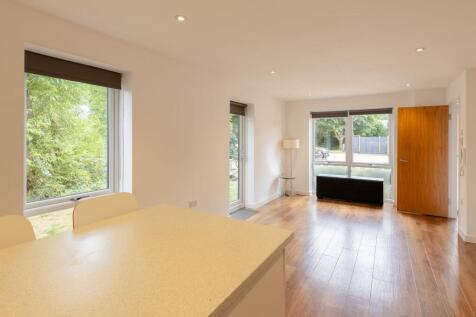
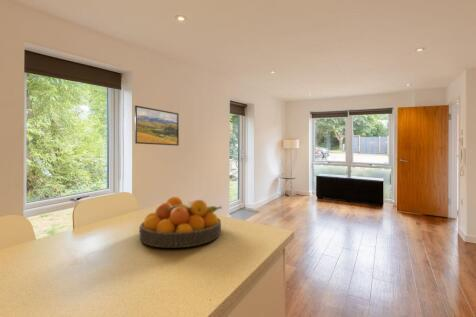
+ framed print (158, 127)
+ fruit bowl (181, 217)
